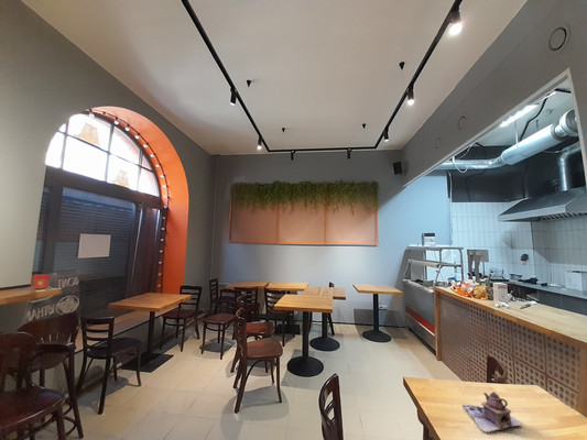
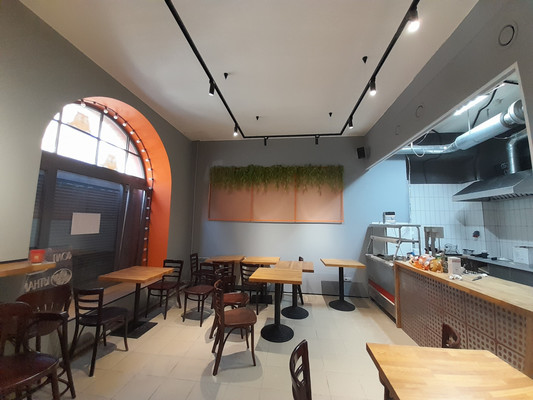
- teapot (493, 406)
